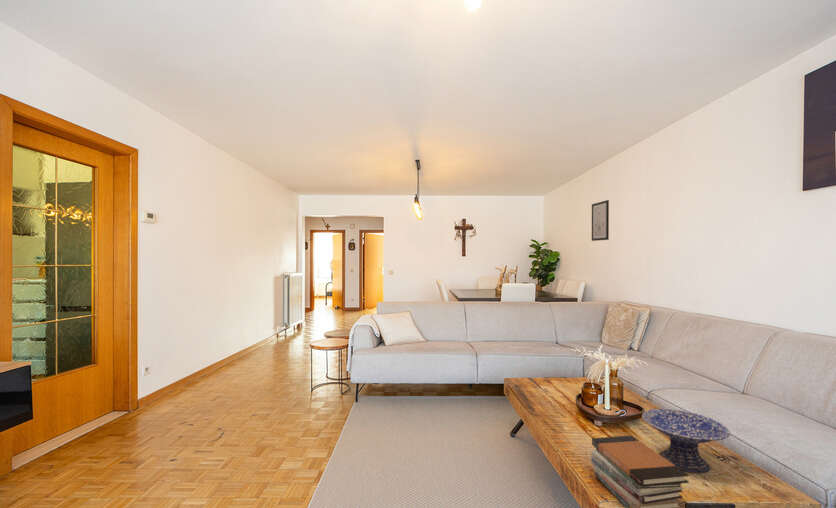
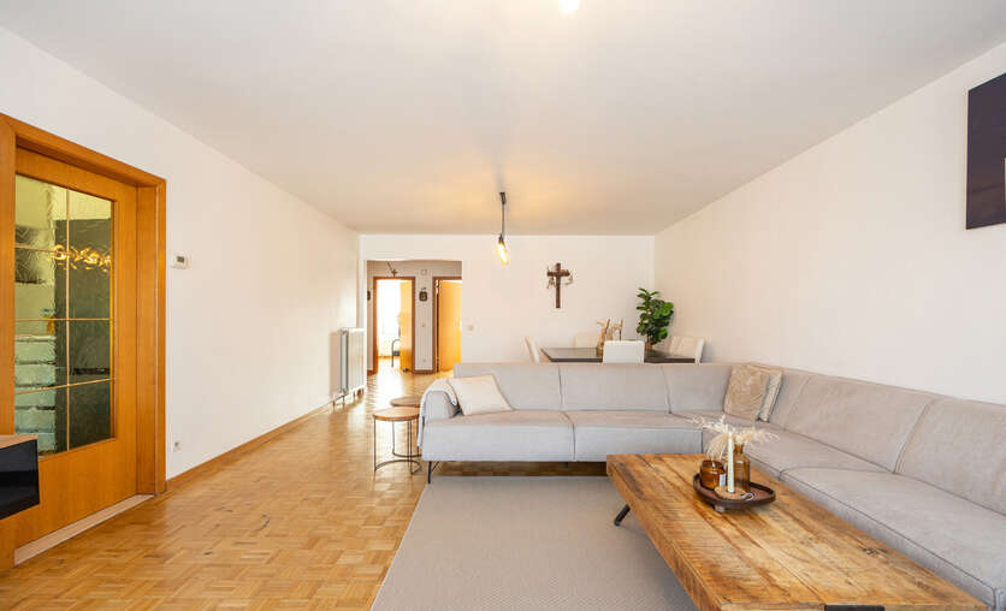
- book stack (634, 473)
- decorative bowl (683, 441)
- wall art (599, 221)
